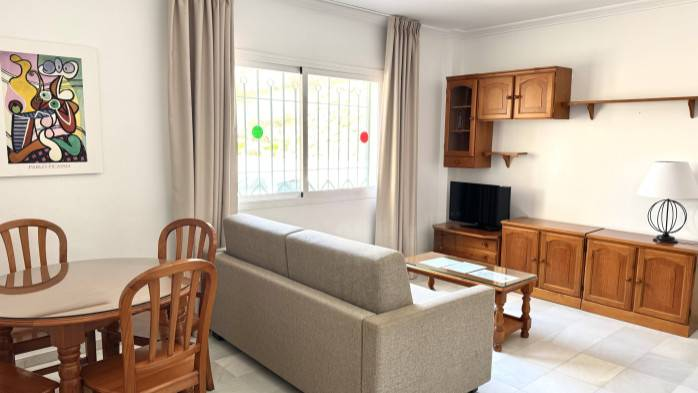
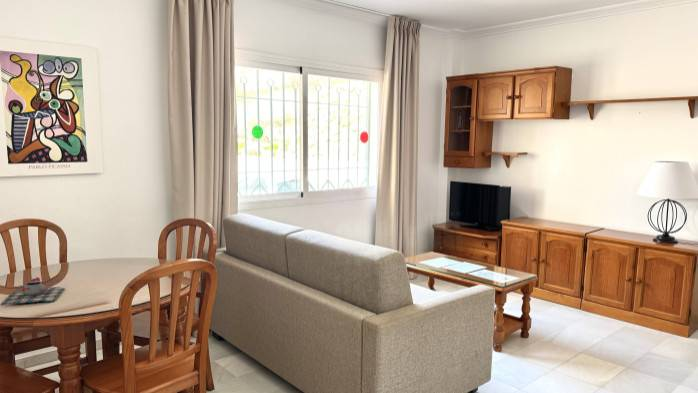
+ teapot (33, 287)
